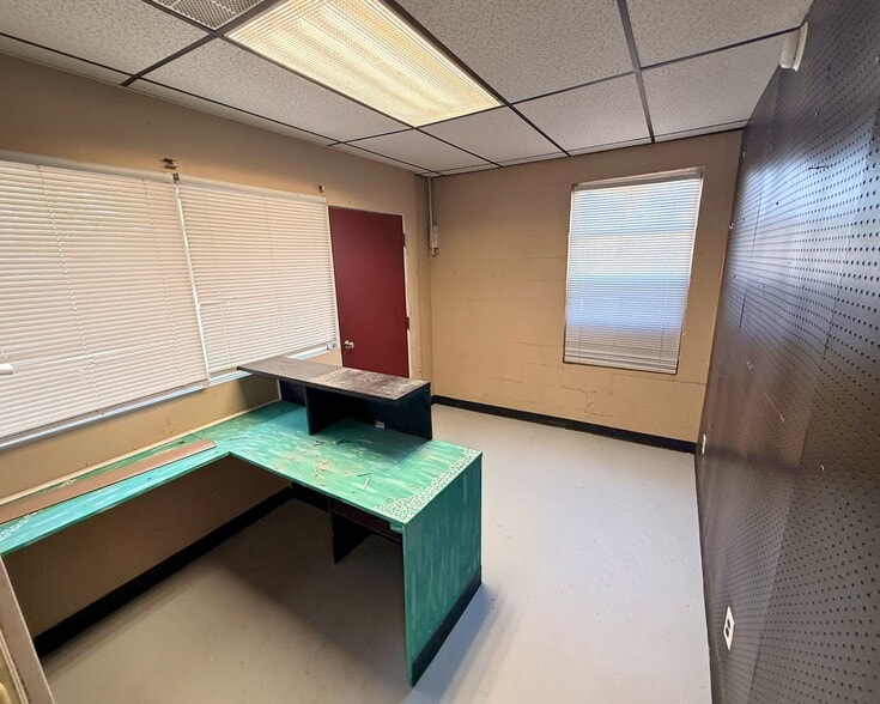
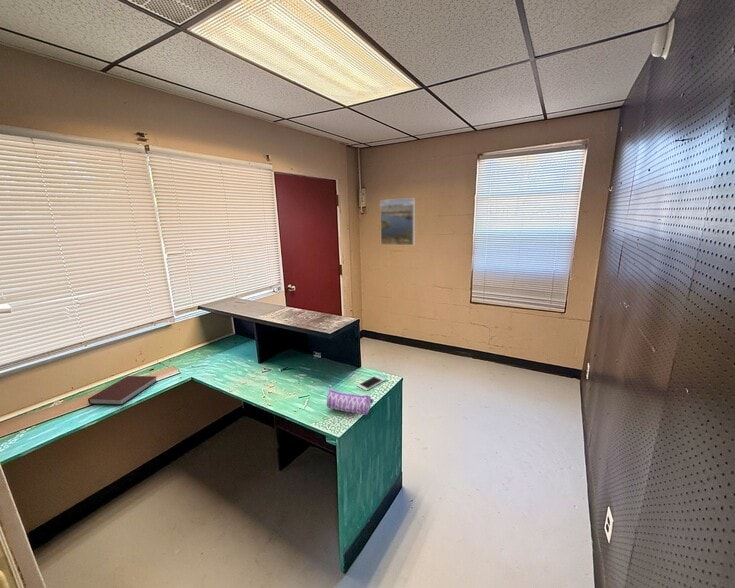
+ cell phone (371, 382)
+ pencil case (349, 401)
+ notebook (125, 389)
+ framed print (397, 222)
